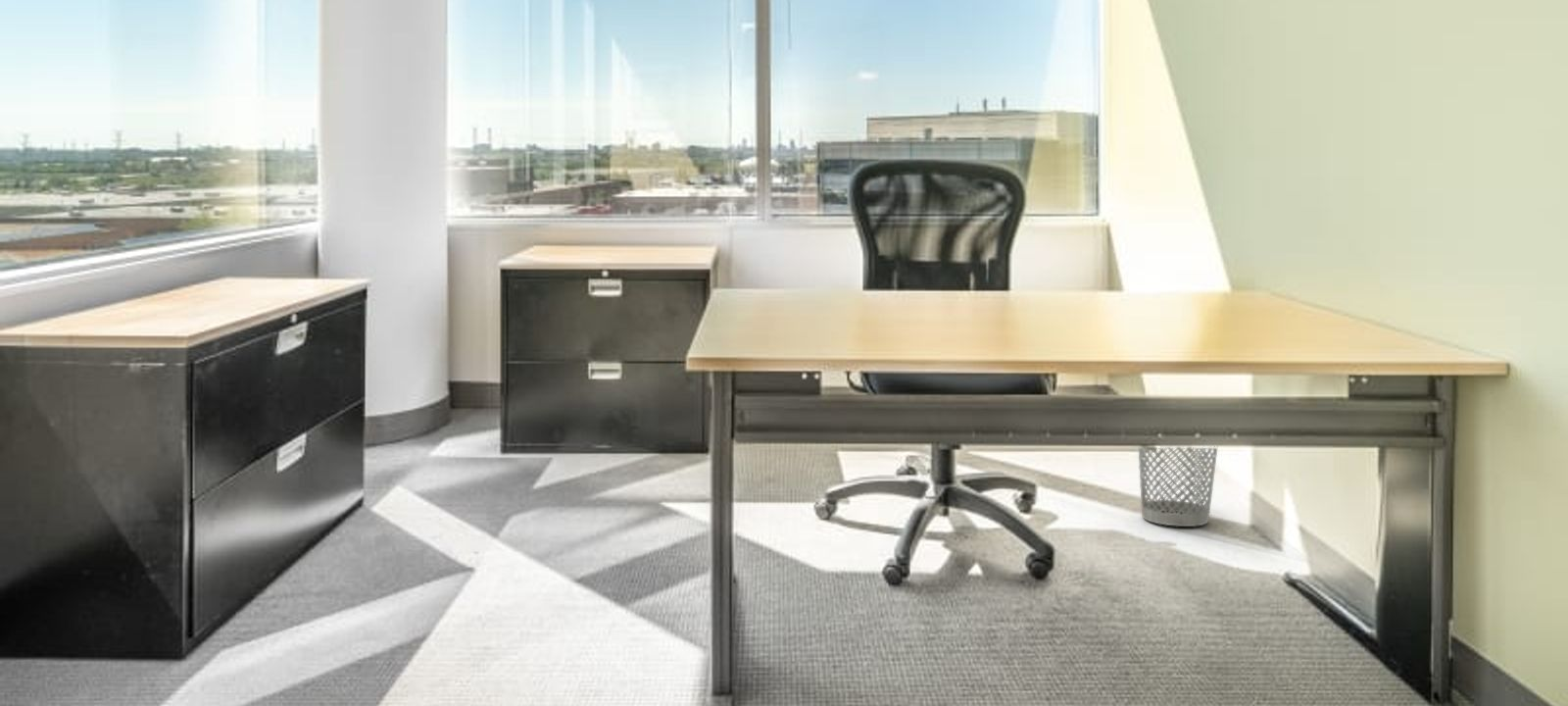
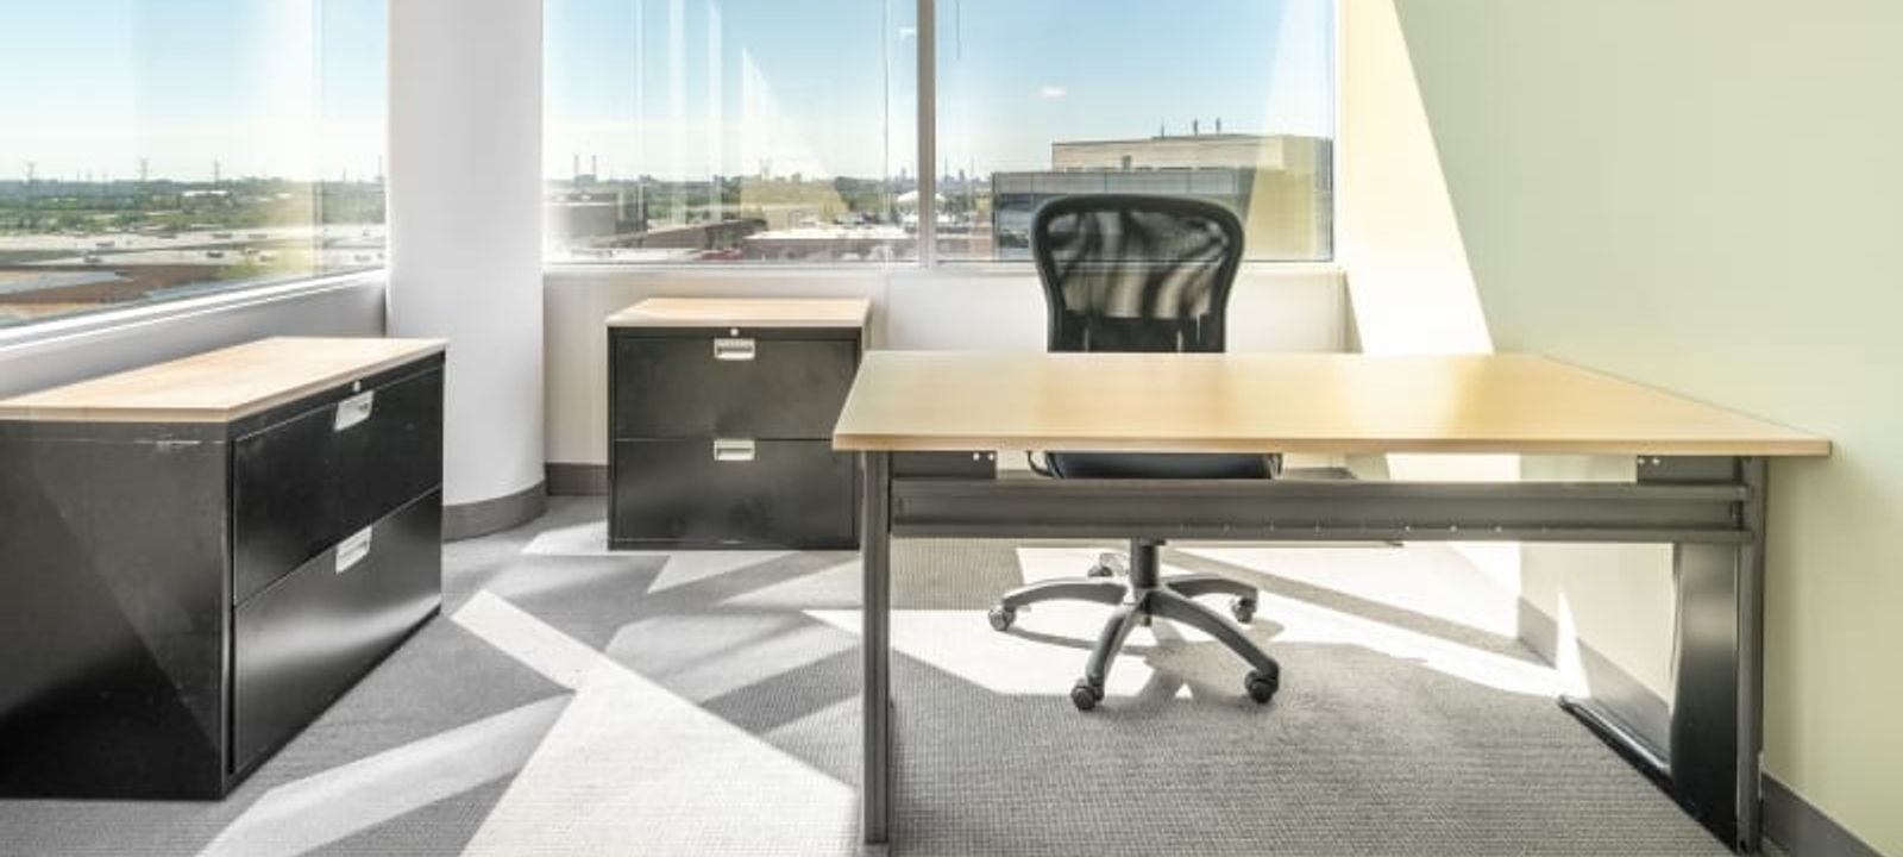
- wastebasket (1176, 471)
